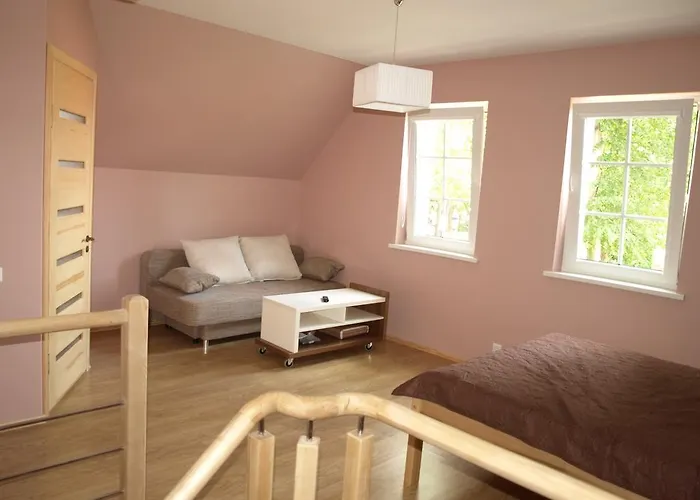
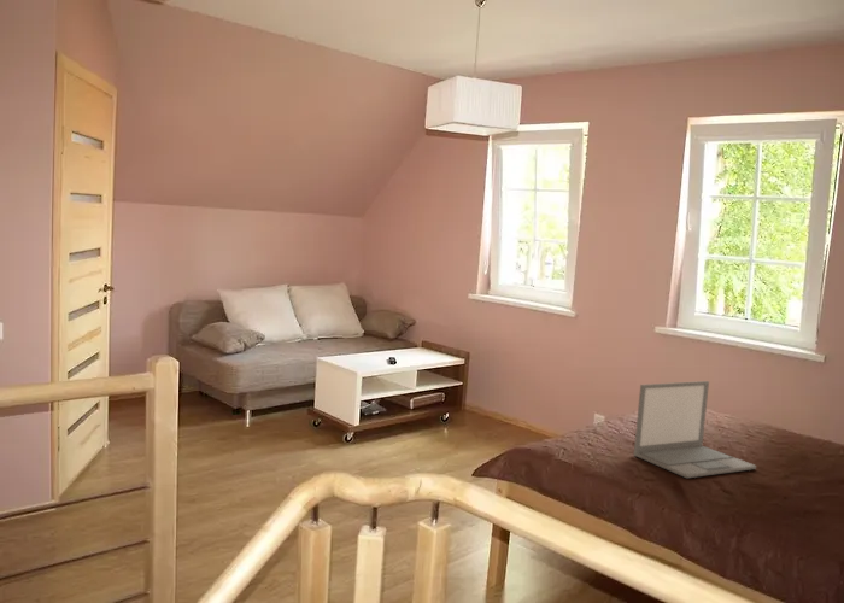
+ laptop (697, 426)
